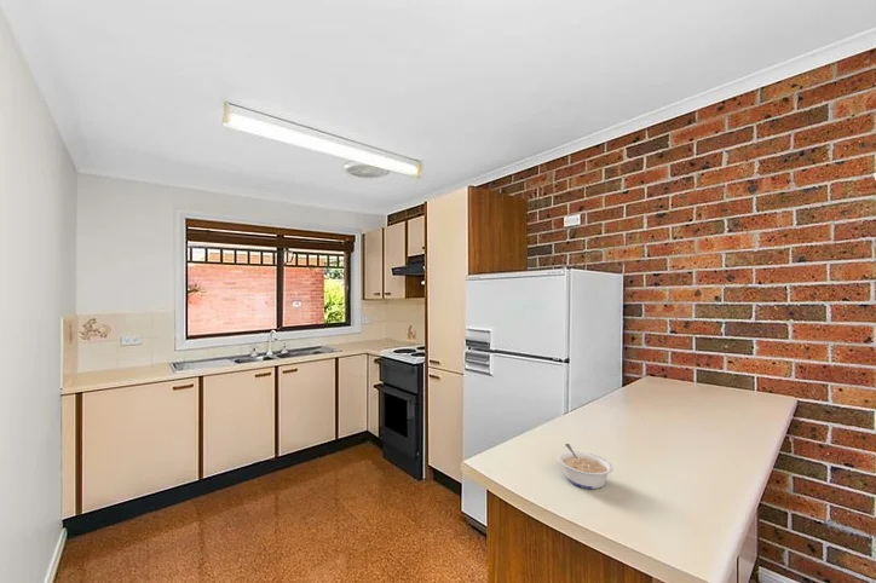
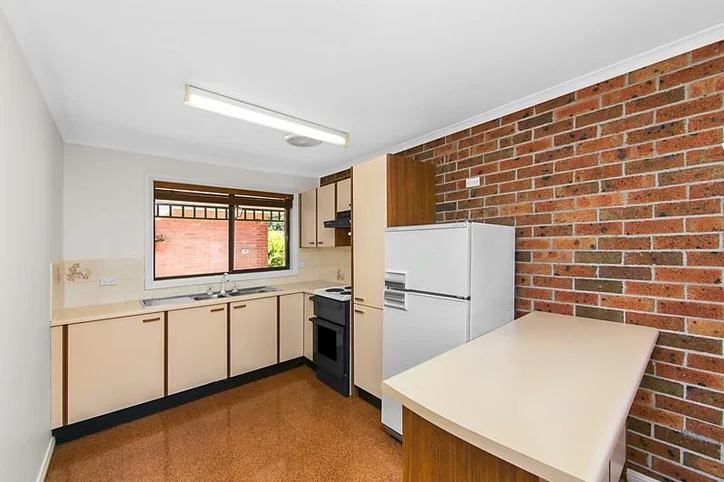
- legume (582, 468)
